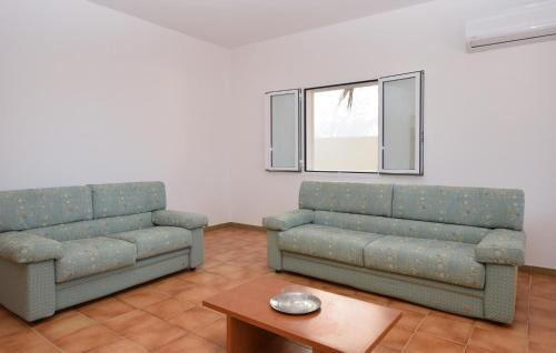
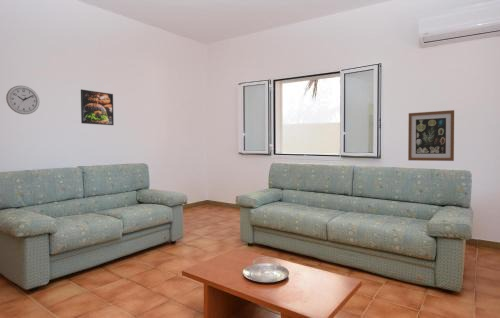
+ wall clock (23, 100)
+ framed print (97, 108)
+ wall art (430, 136)
